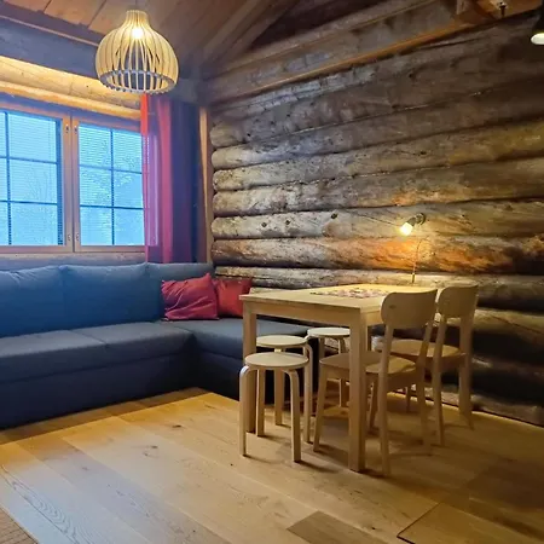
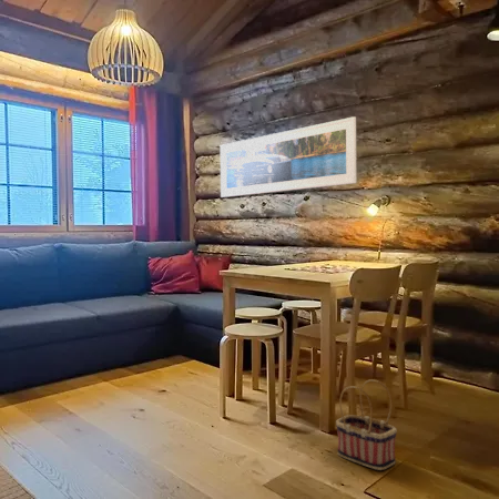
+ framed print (279, 162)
+ basket (365, 420)
